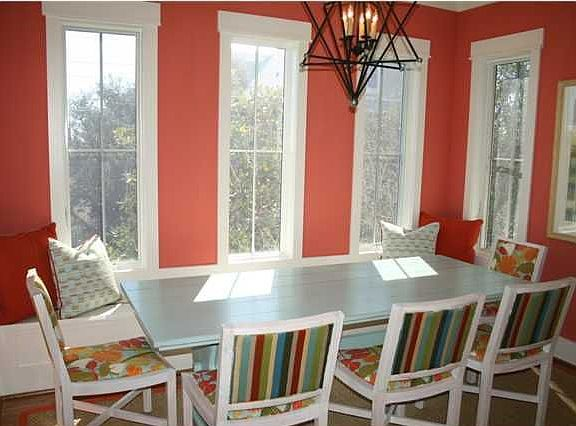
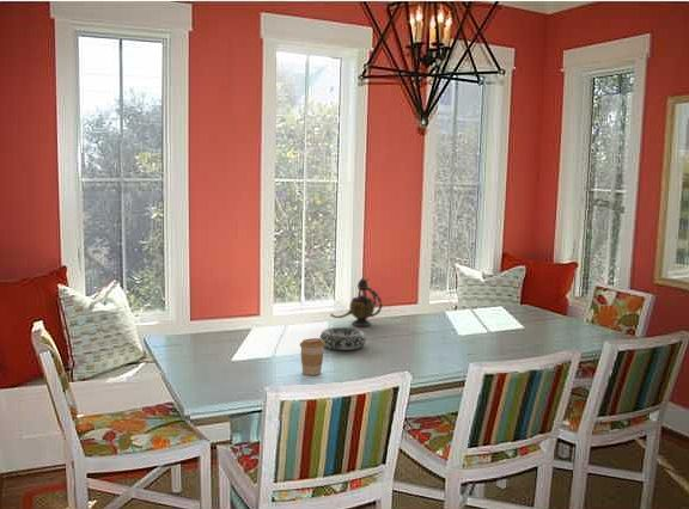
+ coffee cup (311, 355)
+ decorative bowl (342, 338)
+ teapot (355, 301)
